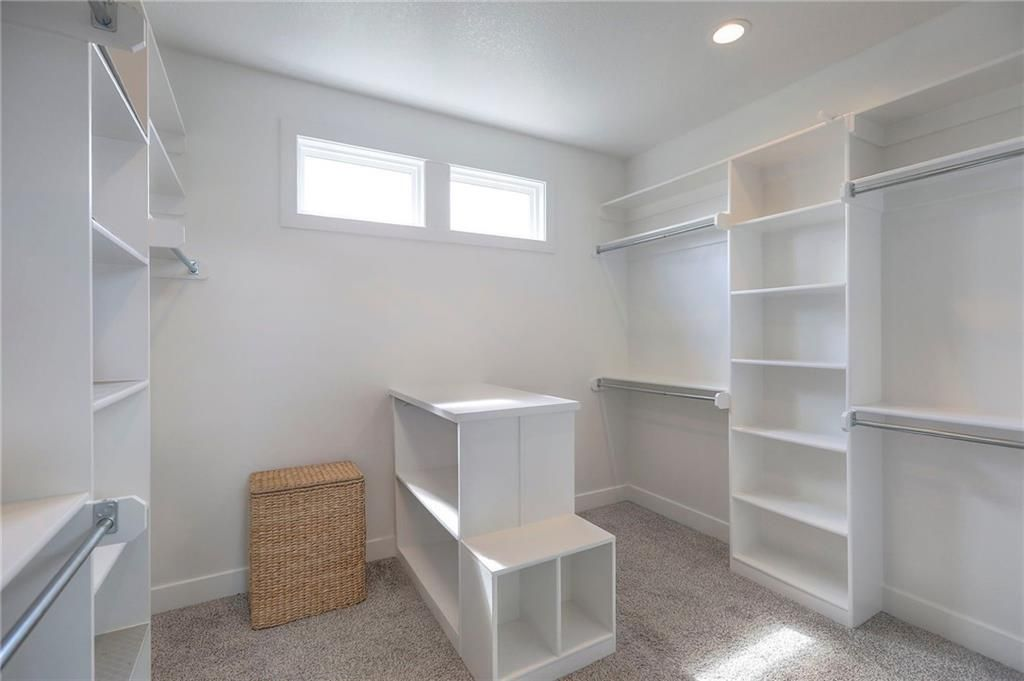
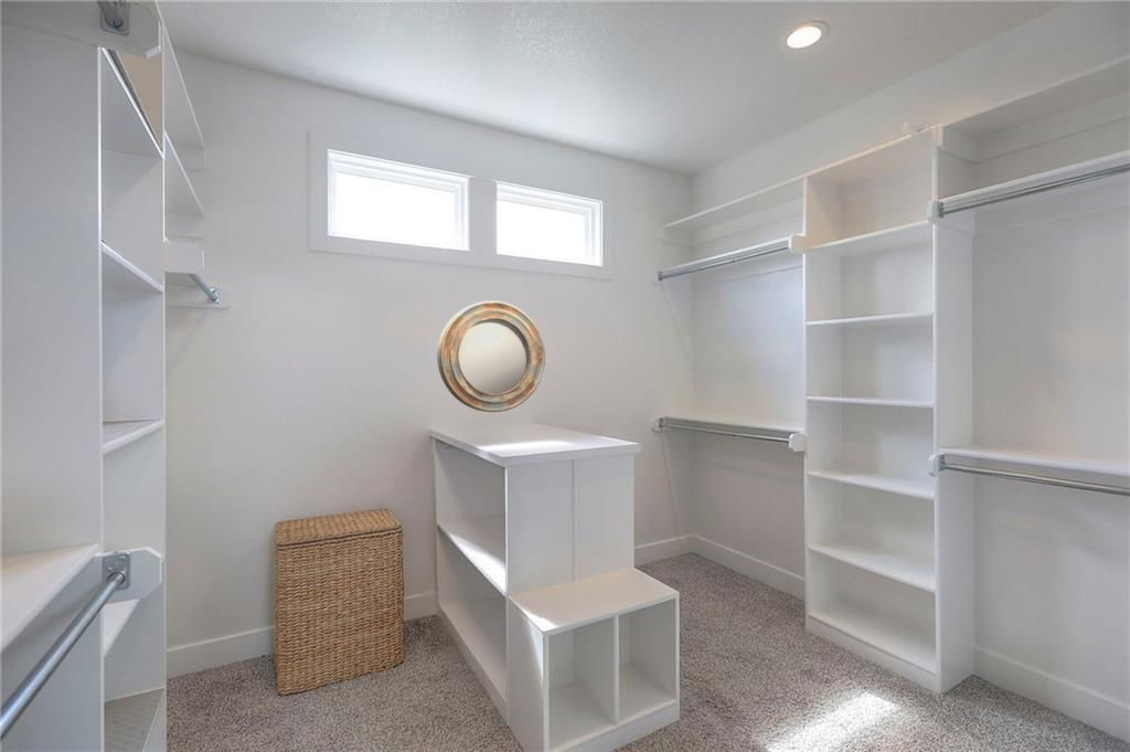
+ home mirror (493, 356)
